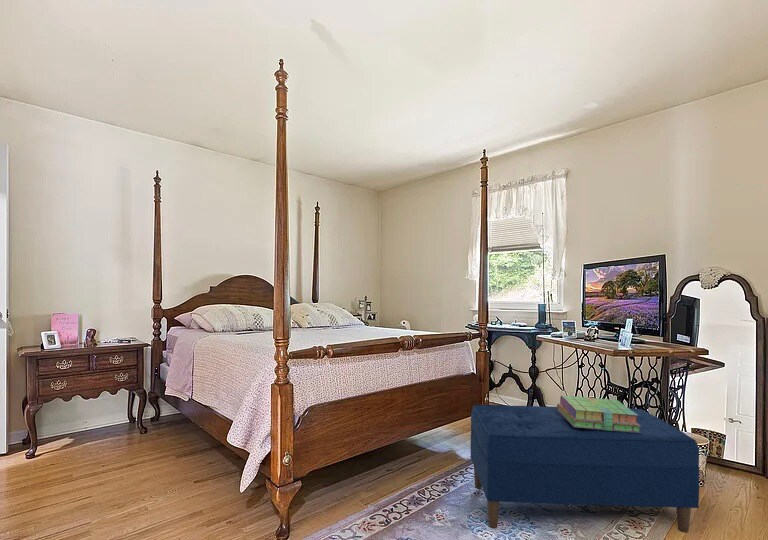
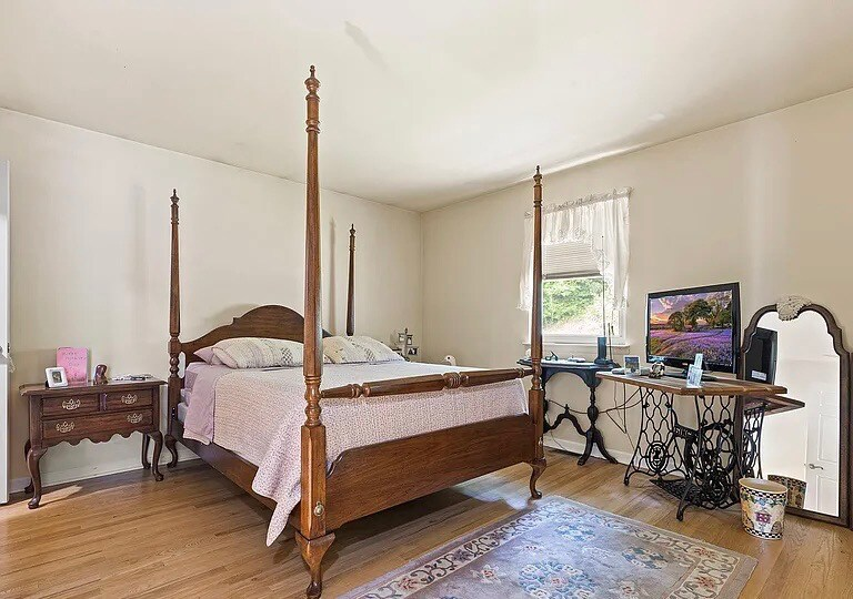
- stack of books (596, 413)
- bench (572, 464)
